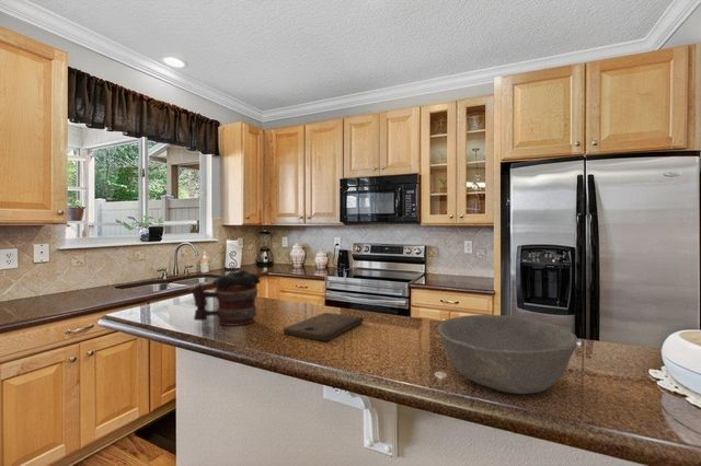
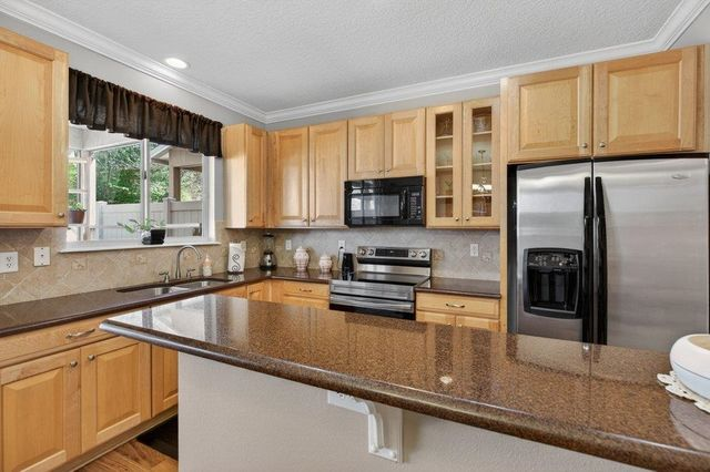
- mug (226, 296)
- cutting board (325, 325)
- bowl (502, 353)
